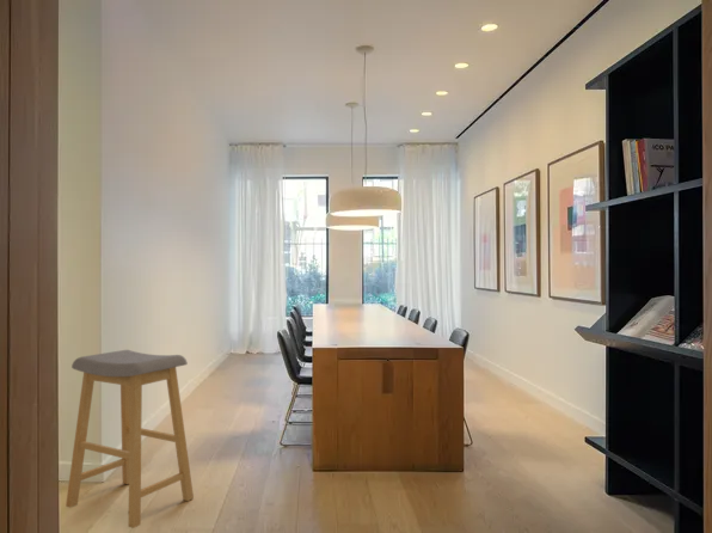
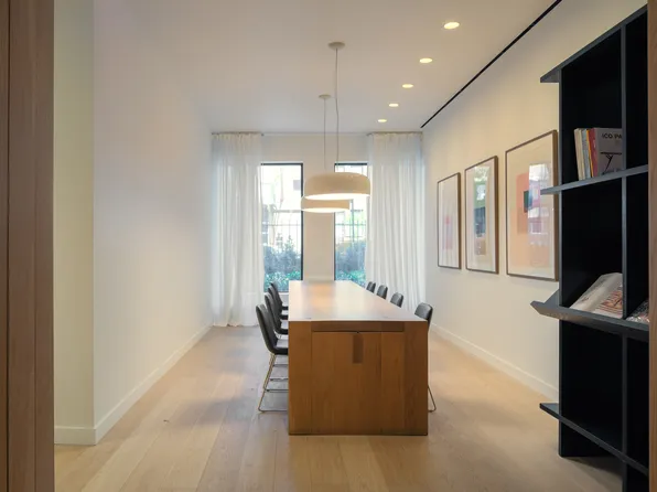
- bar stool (130, 428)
